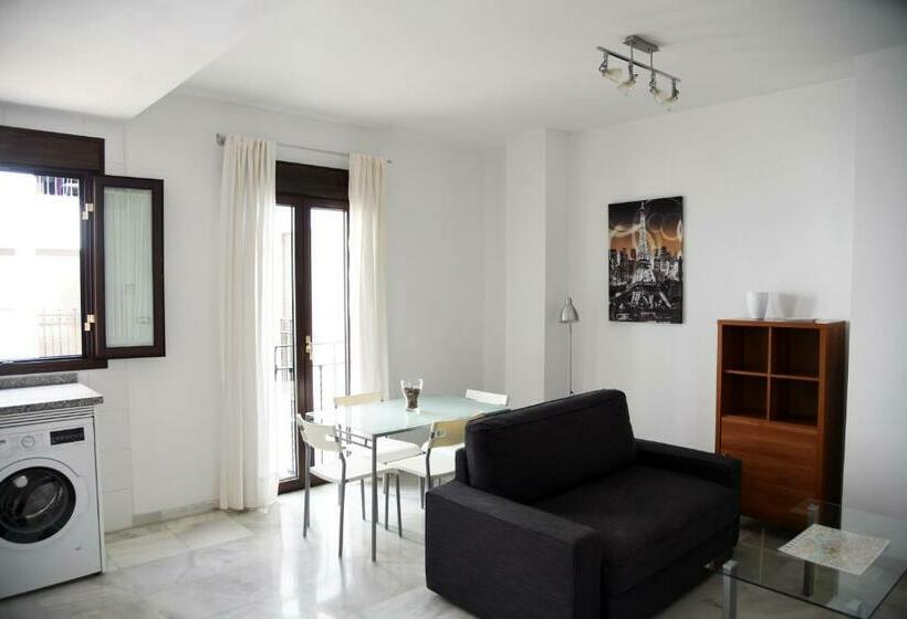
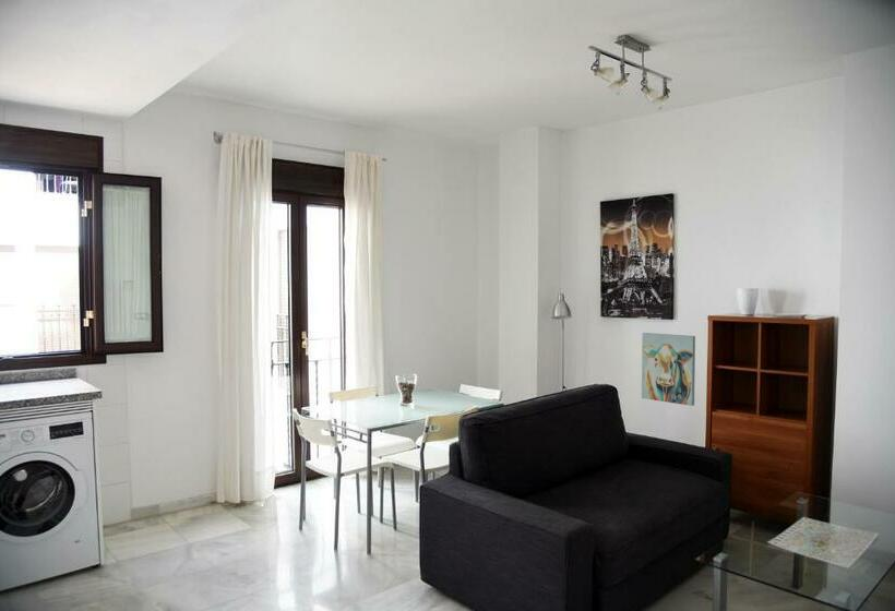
+ wall art (667, 368)
